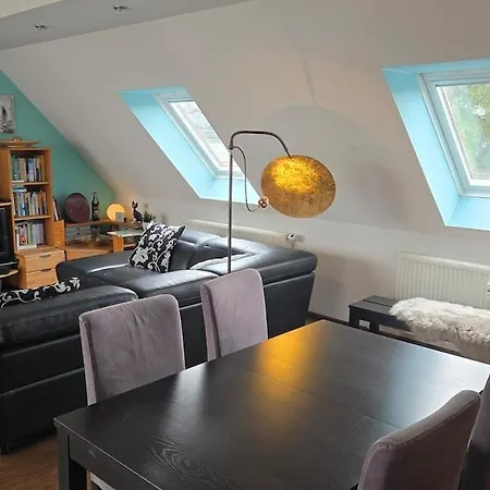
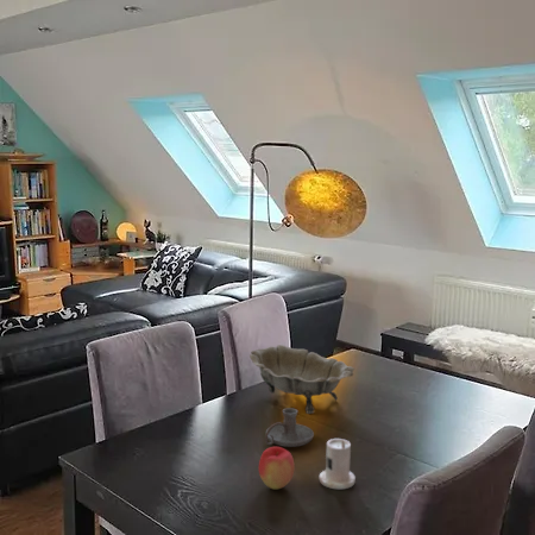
+ decorative bowl (300, 378)
+ apple (276, 468)
+ candle (338, 459)
+ candle holder (285, 427)
